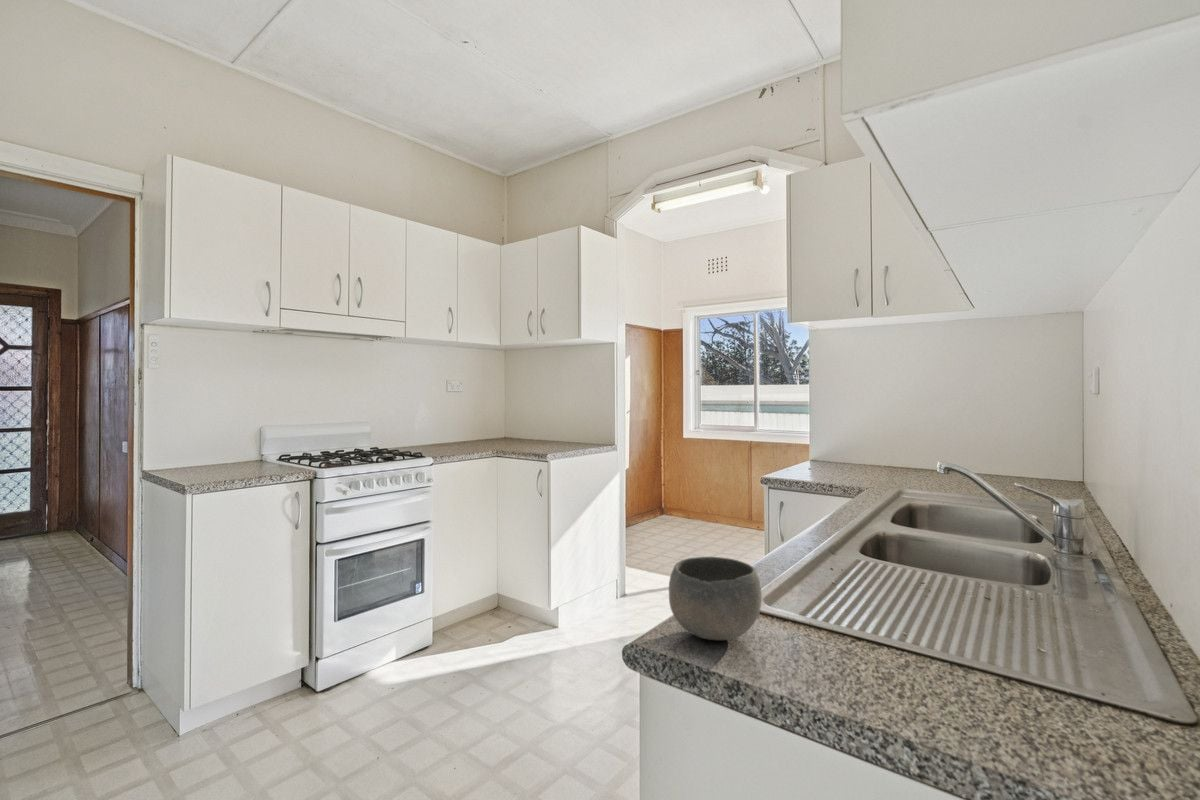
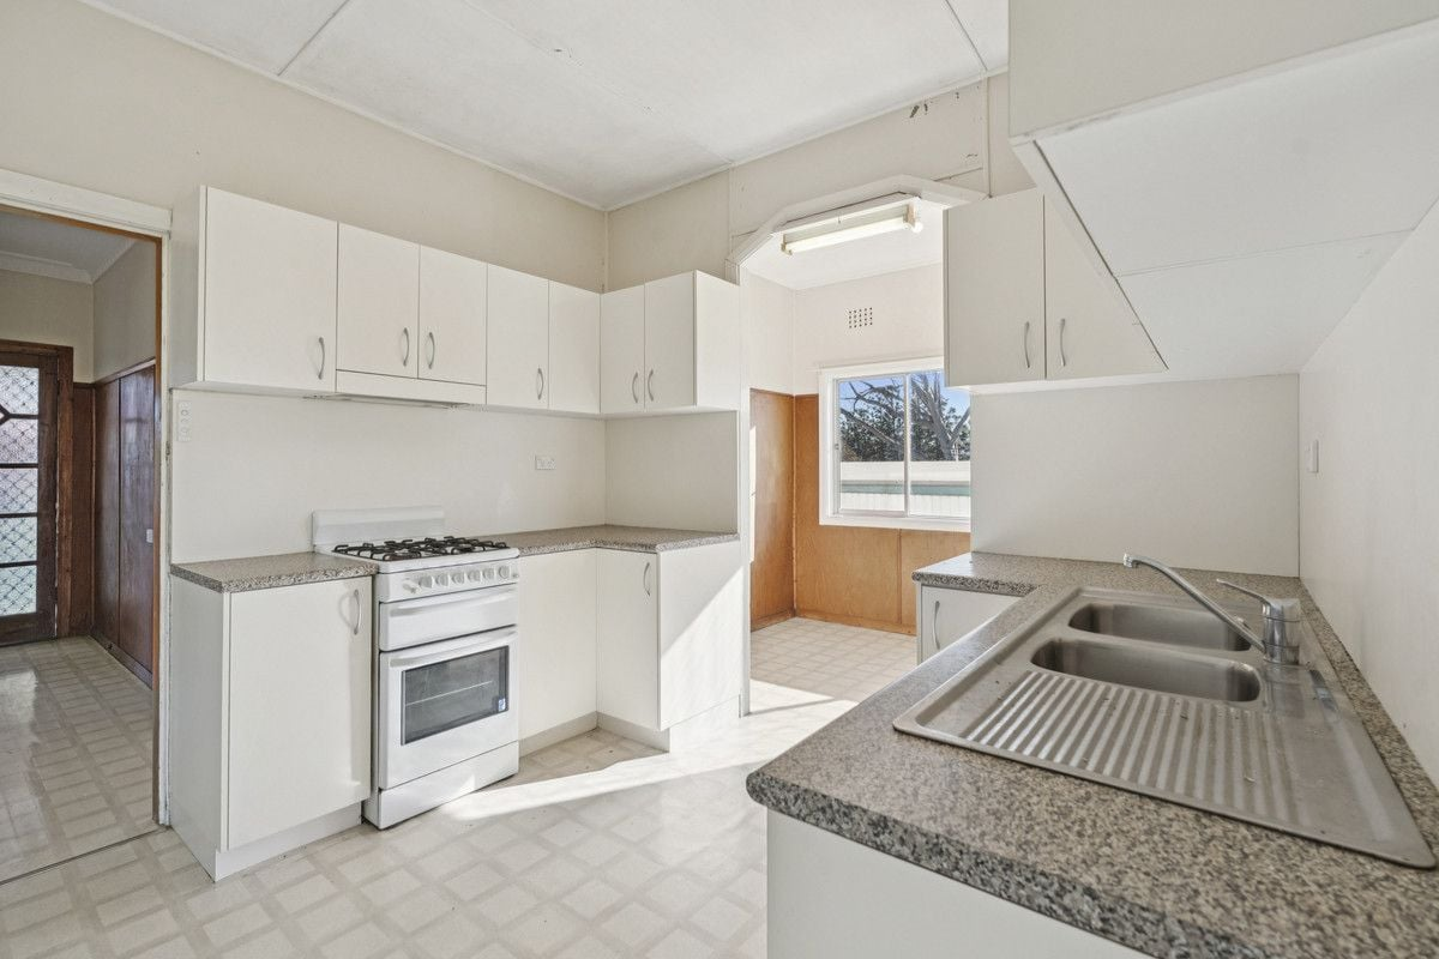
- bowl (714, 600)
